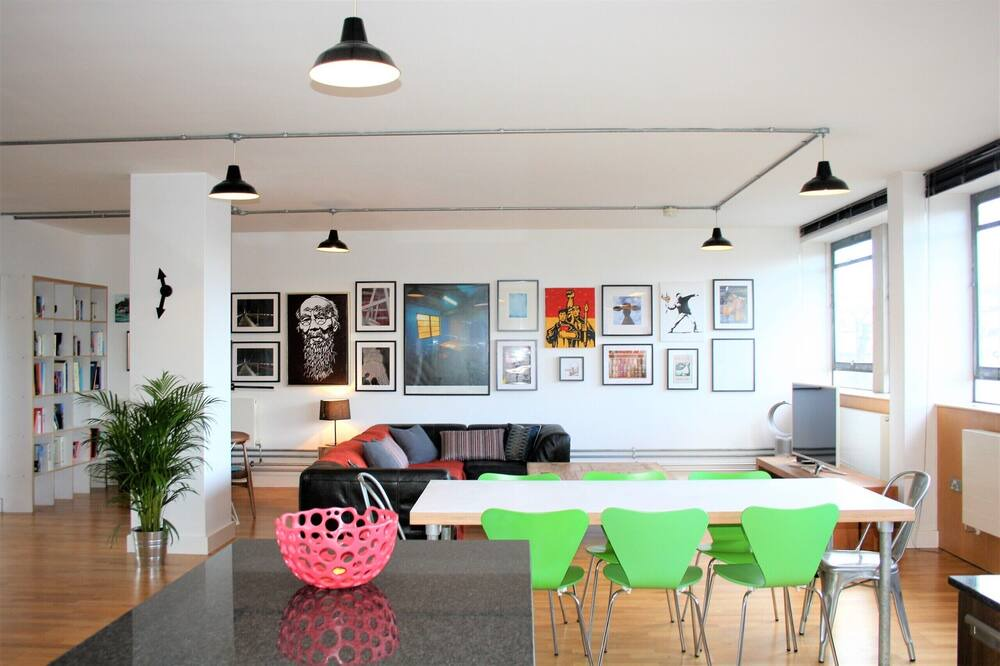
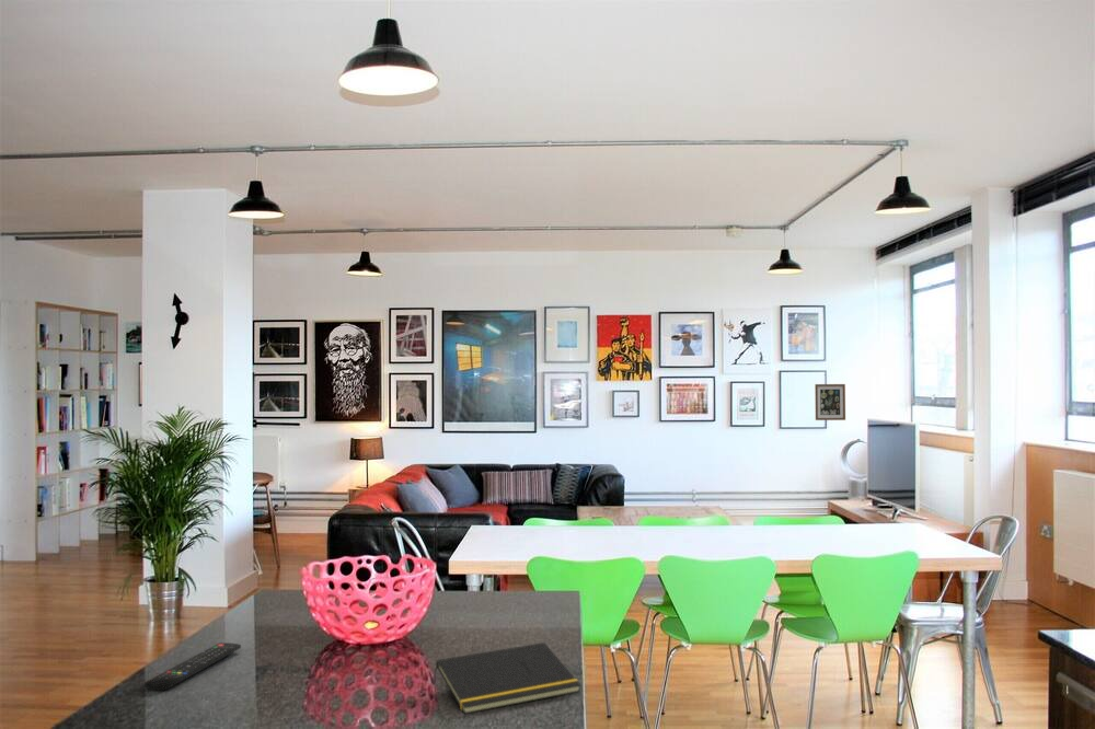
+ notepad (507, 675)
+ remote control (196, 664)
+ wall art (830, 402)
